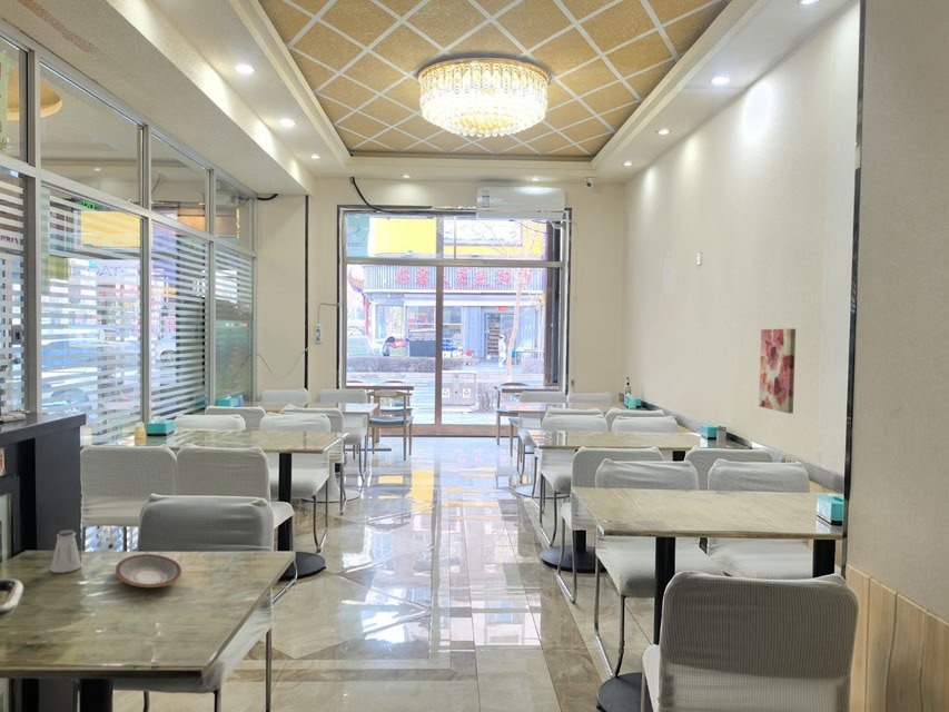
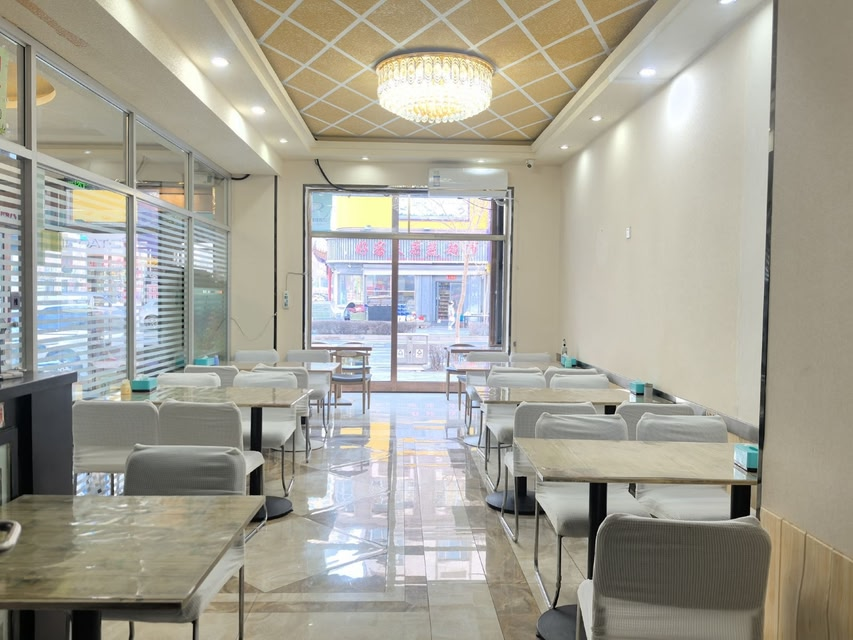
- saltshaker (66, 550)
- wall art (775, 369)
- plate (148, 573)
